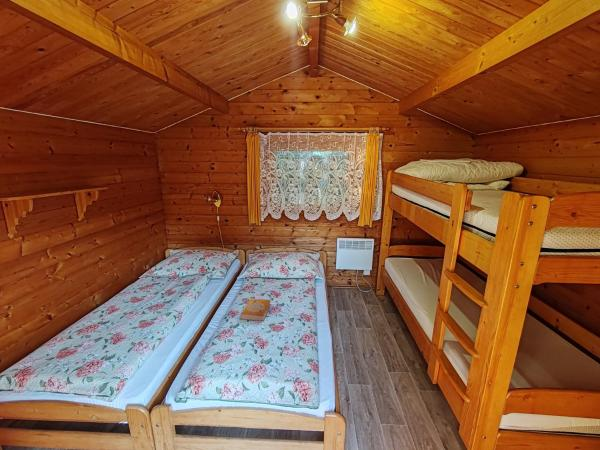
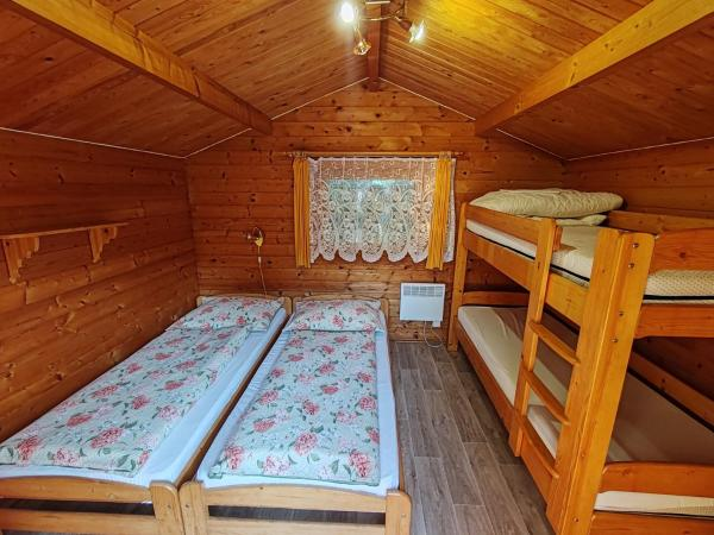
- book (256, 308)
